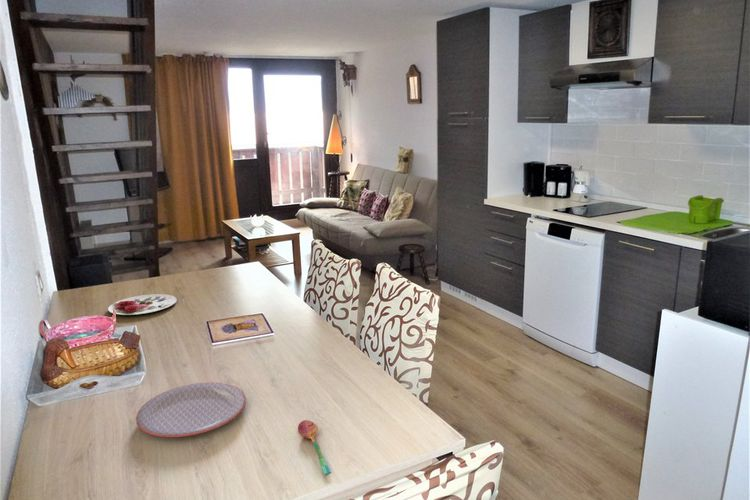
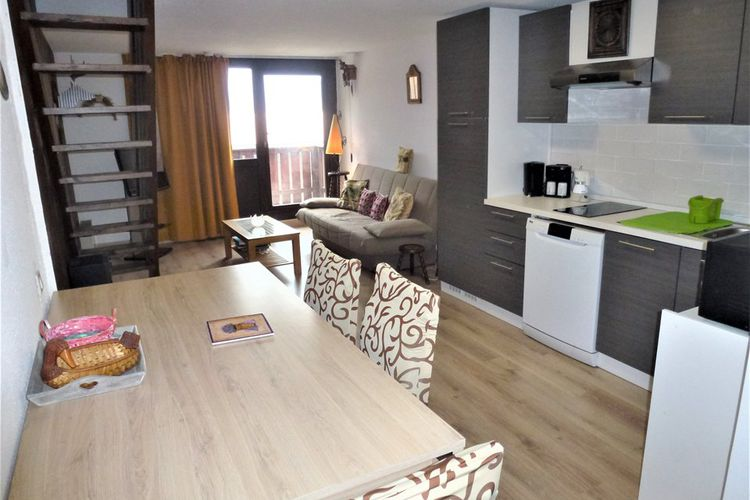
- soupspoon (315, 445)
- plate (192, 410)
- plate (143, 303)
